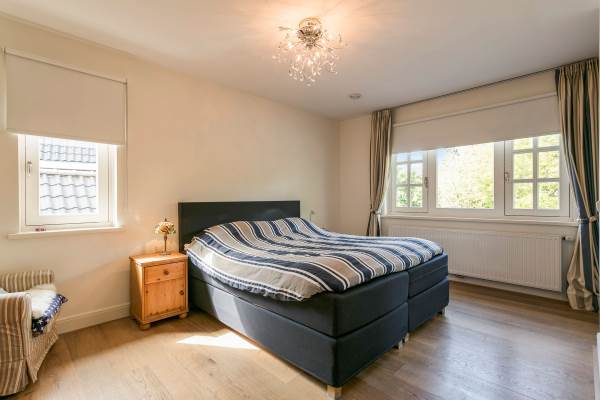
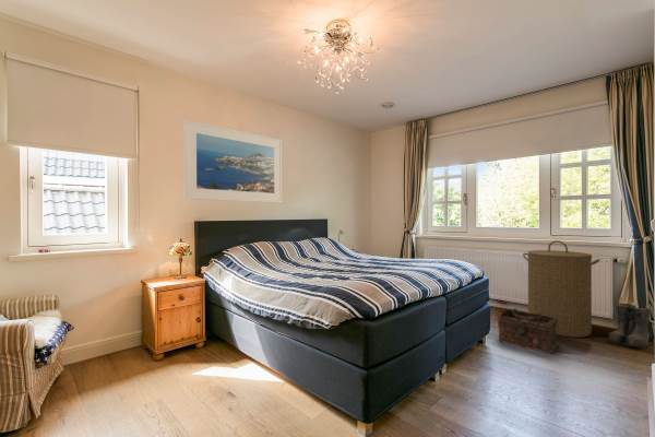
+ laundry hamper (558, 284)
+ basket (525, 327)
+ boots (629, 323)
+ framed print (238, 166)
